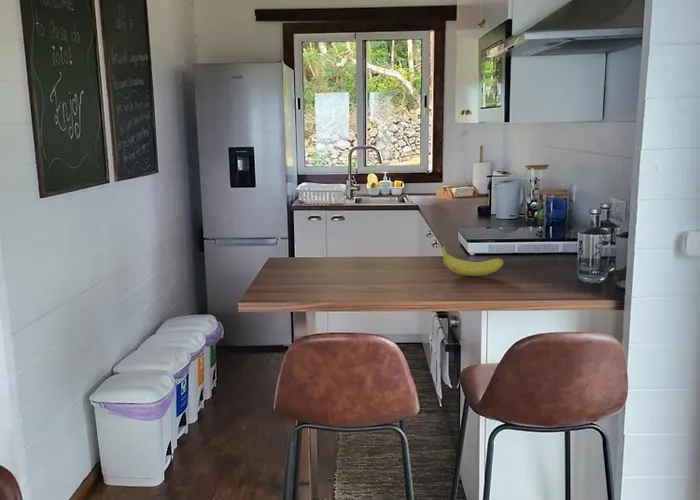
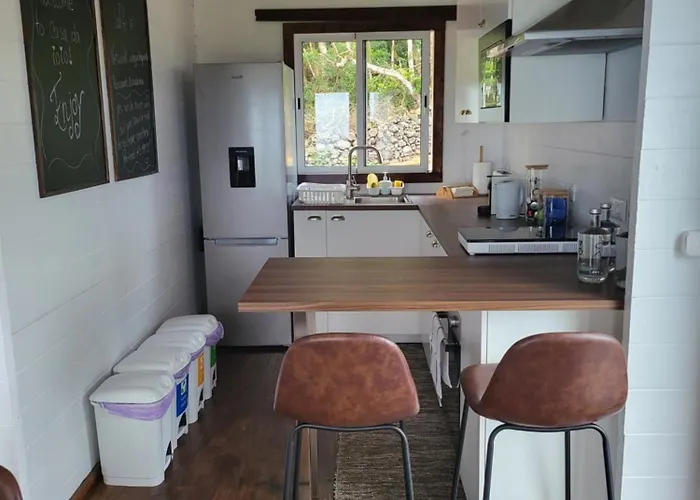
- fruit (471, 262)
